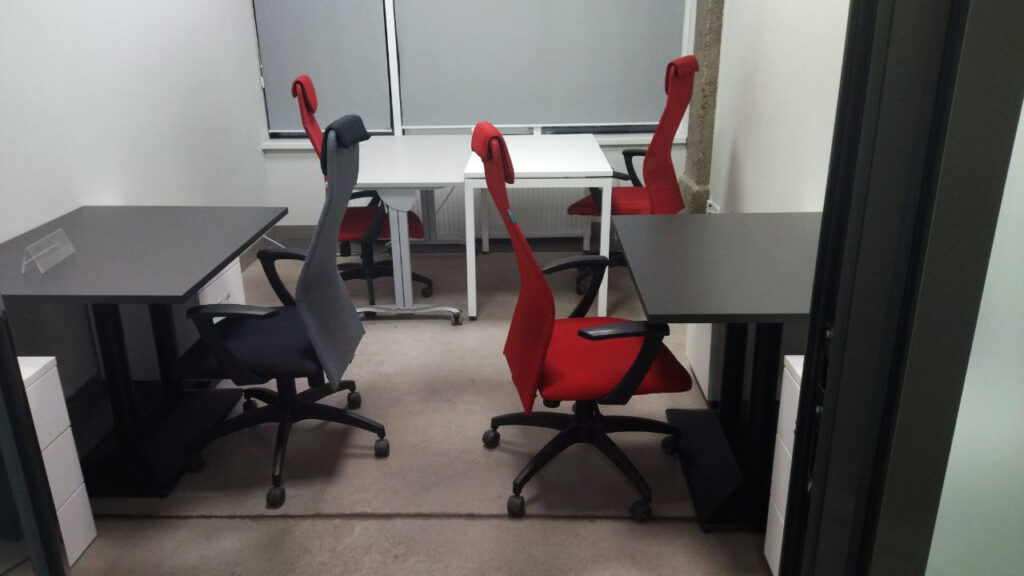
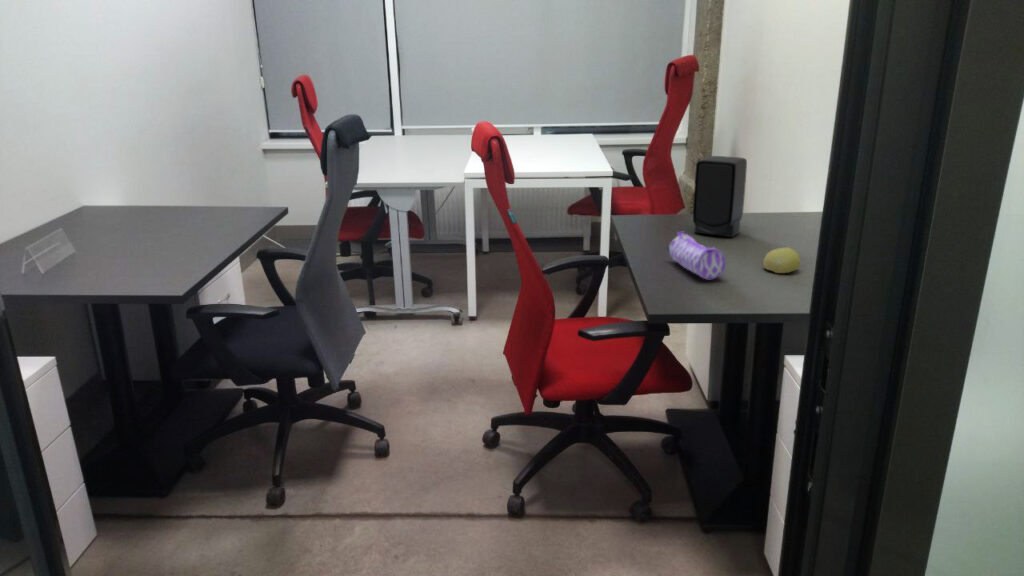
+ speaker (719, 196)
+ pencil case (696, 254)
+ fruit (781, 258)
